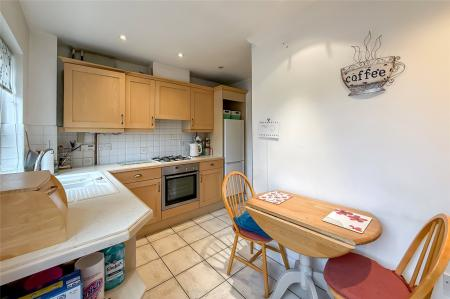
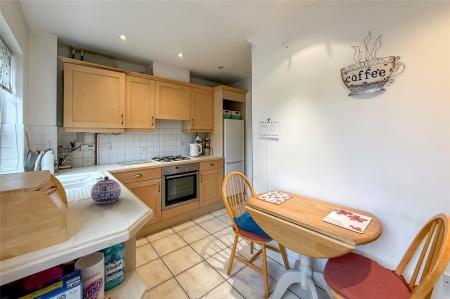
+ teapot (106, 188)
